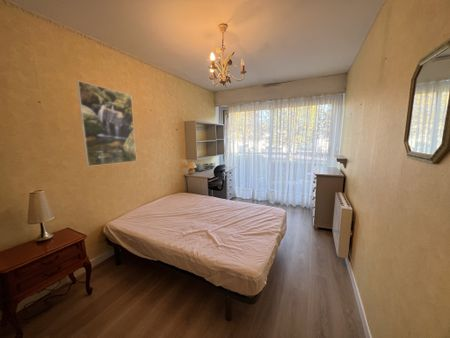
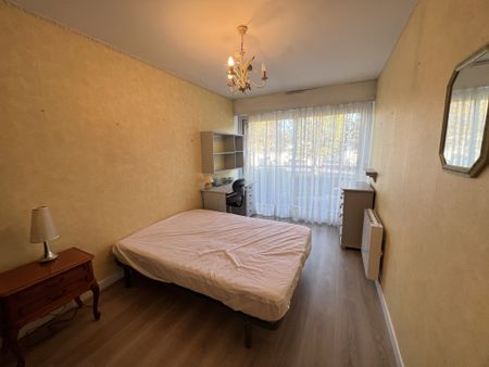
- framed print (111, 127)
